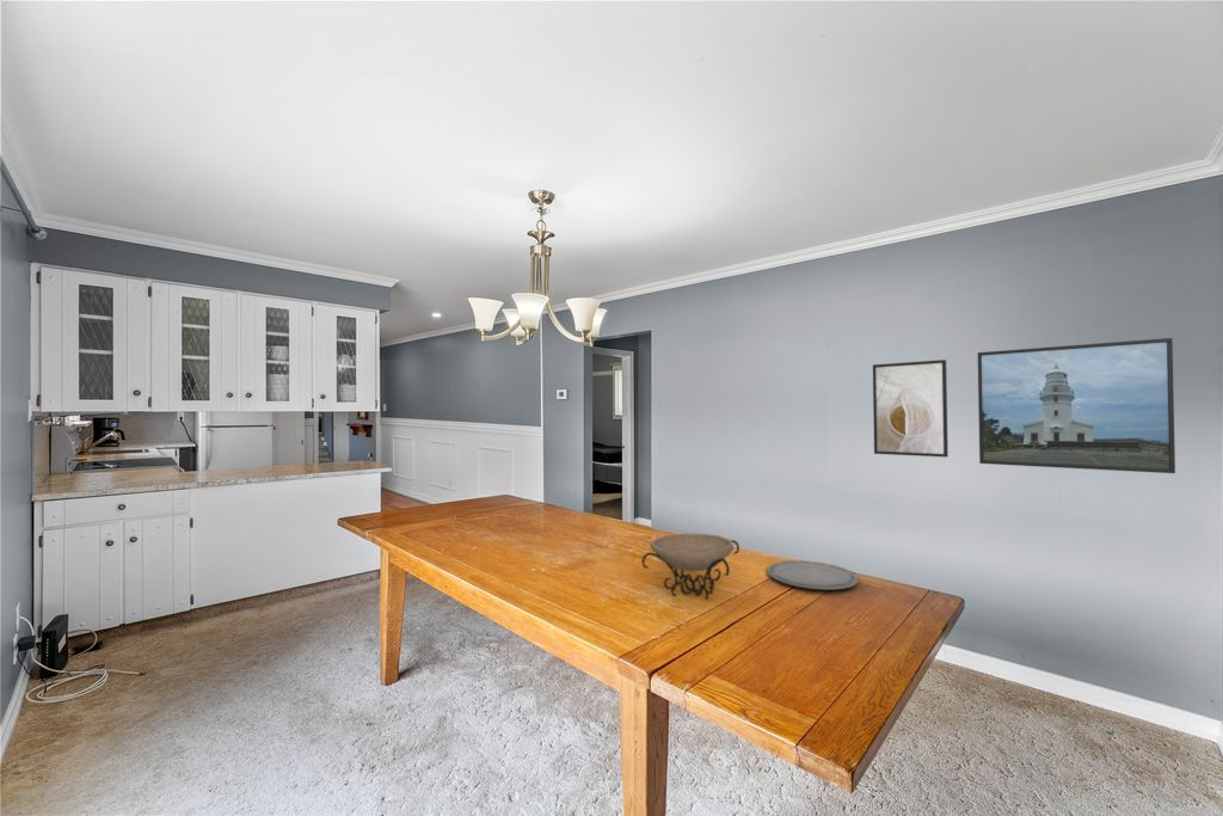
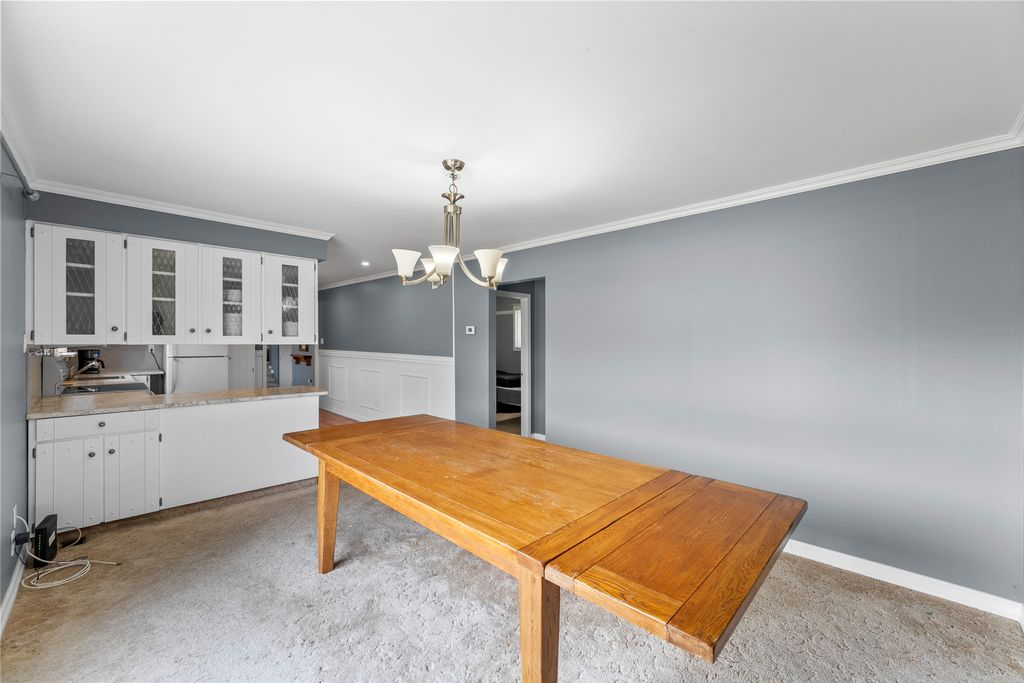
- plate (811, 575)
- decorative bowl (693, 567)
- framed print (1067, 406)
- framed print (908, 409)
